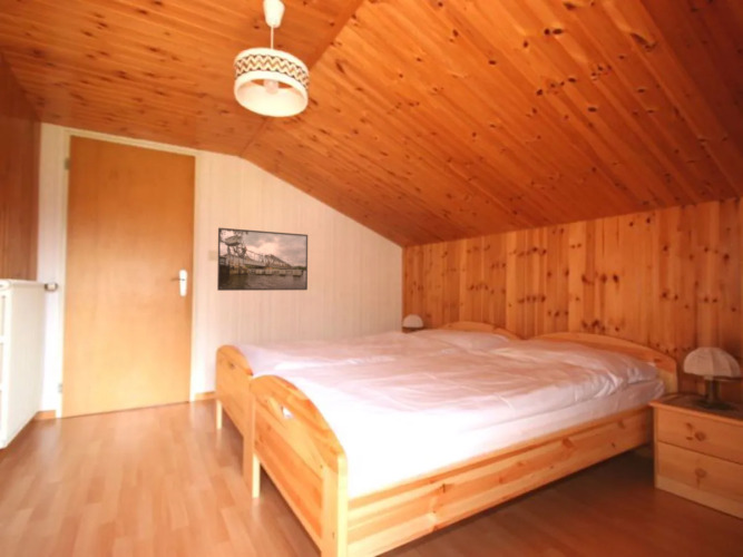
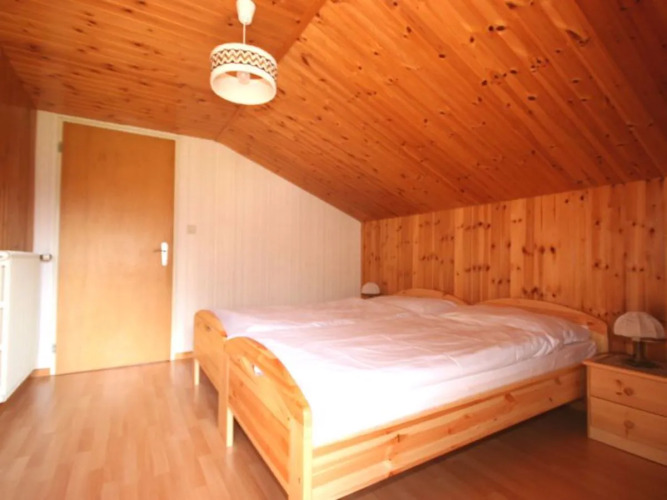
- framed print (265, 261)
